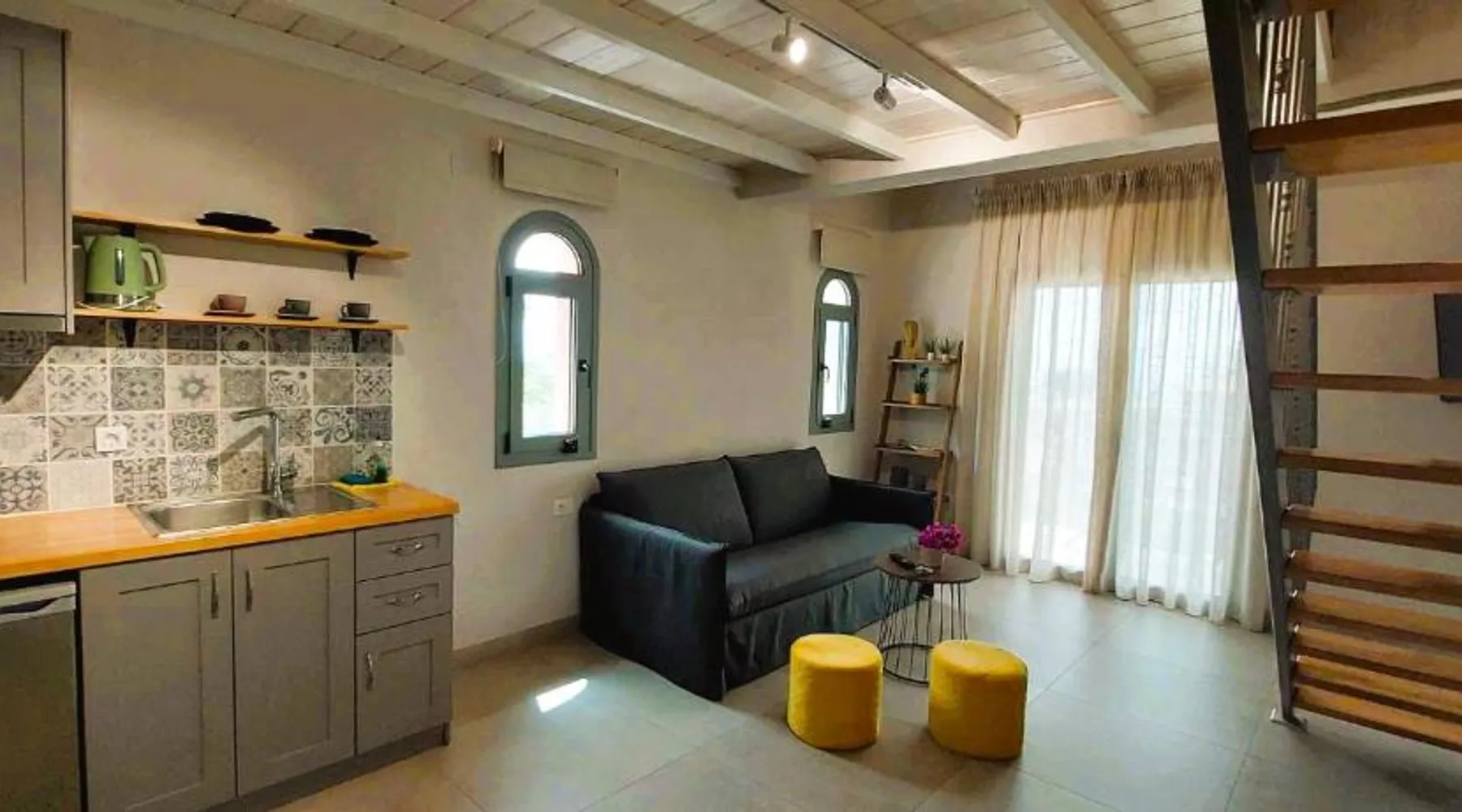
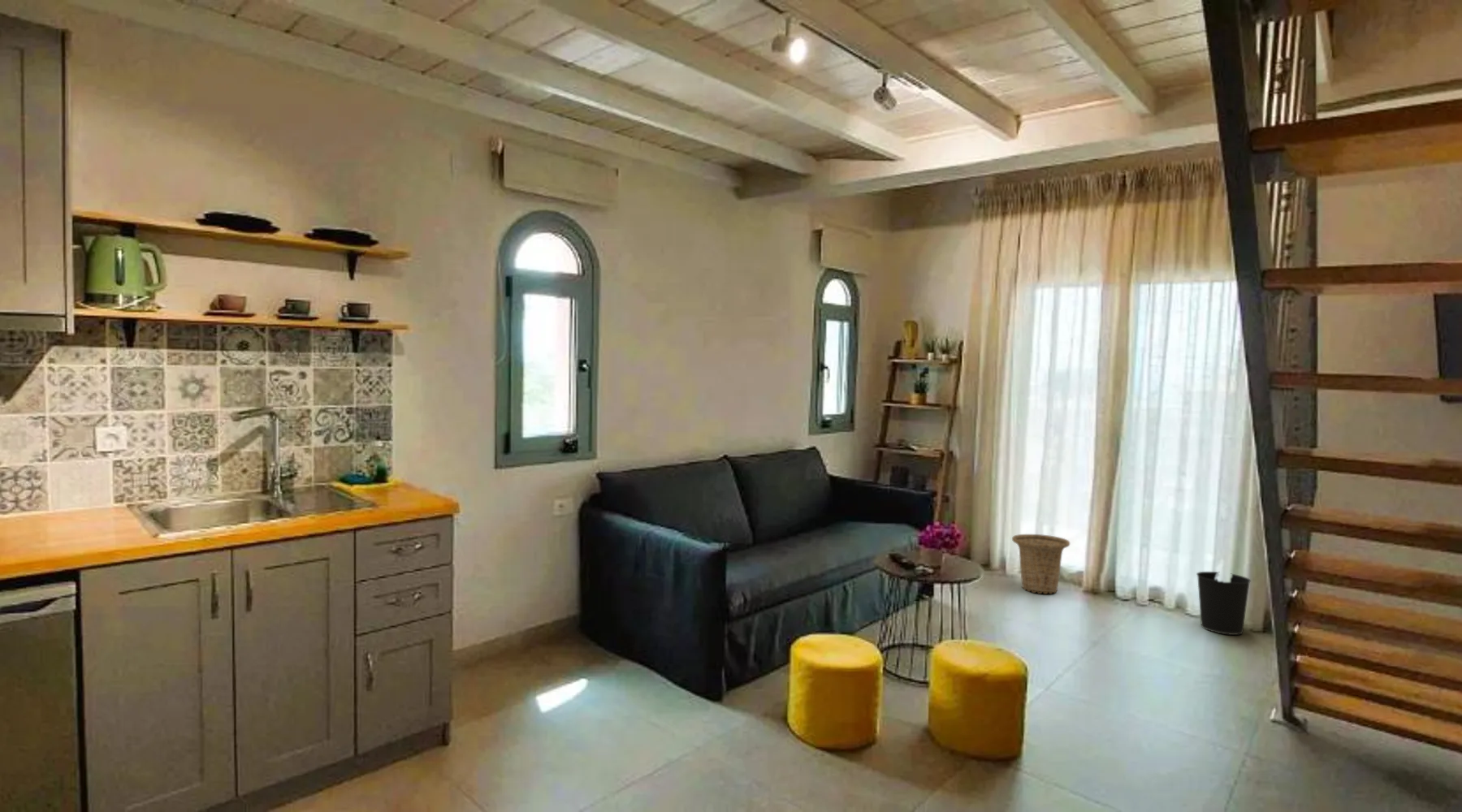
+ wastebasket (1222, 603)
+ basket (1040, 564)
